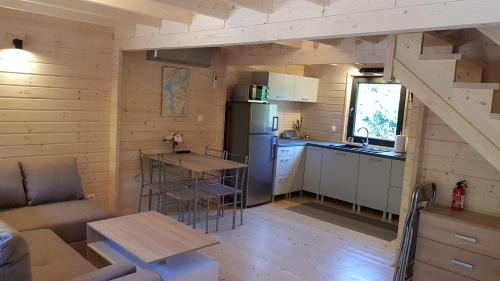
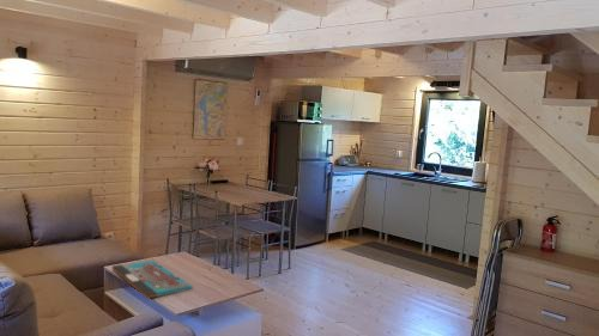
+ board game (150, 275)
